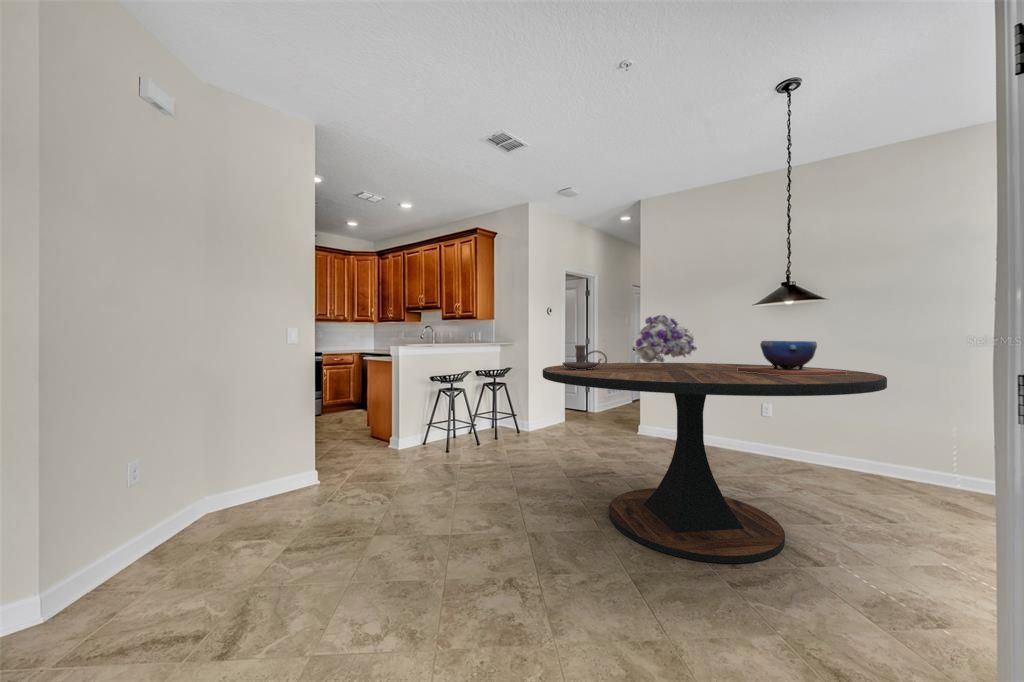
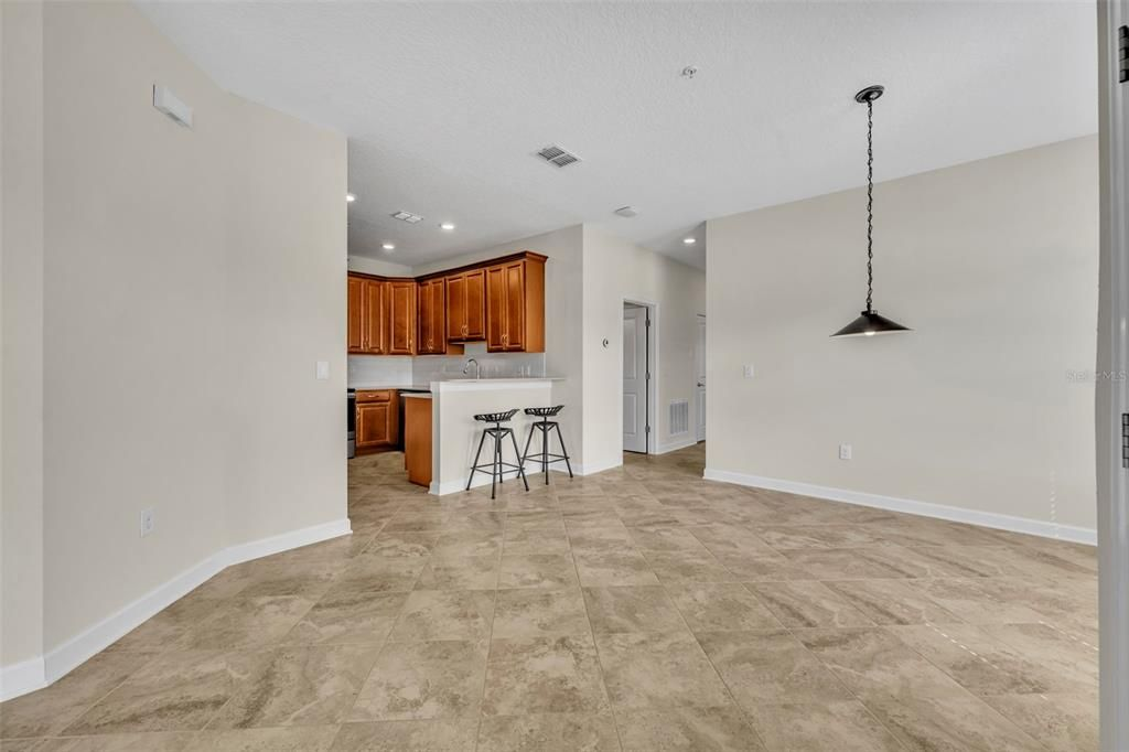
- dining table (690, 445)
- bouquet (658, 341)
- decorative bowl (788, 356)
- candle holder (584, 357)
